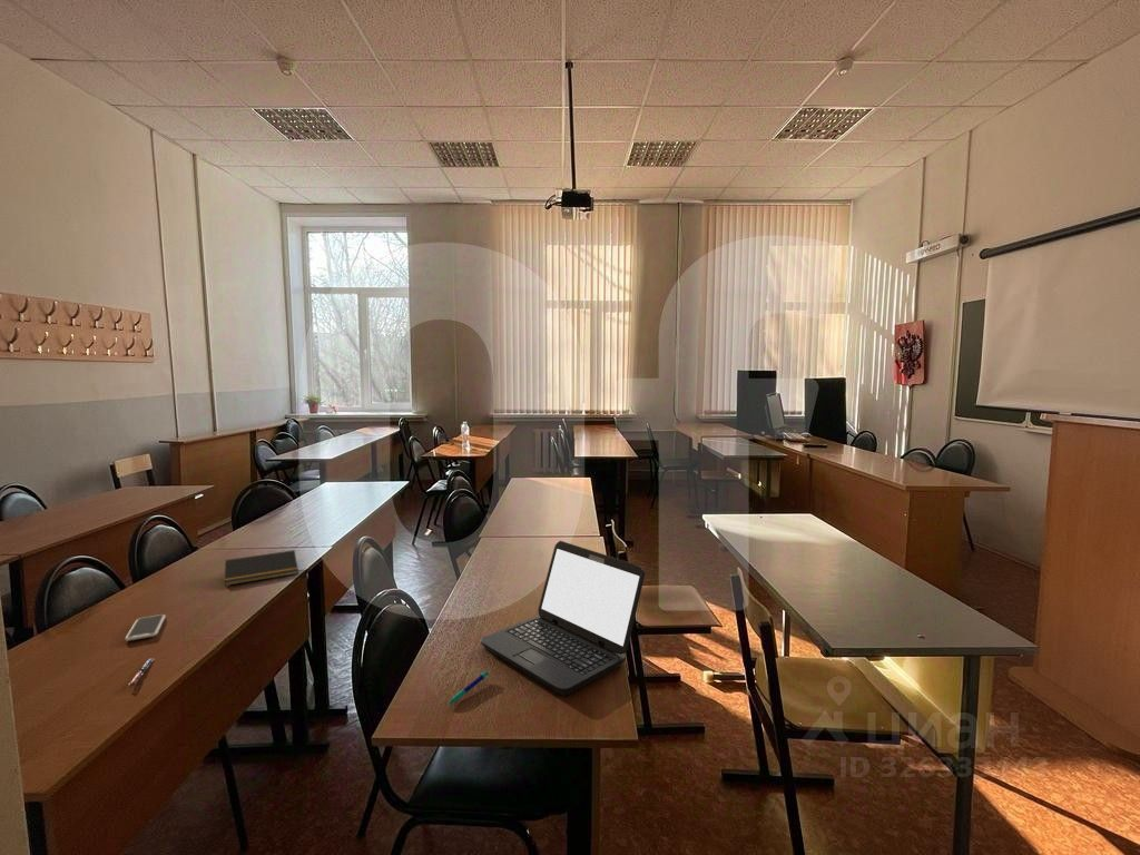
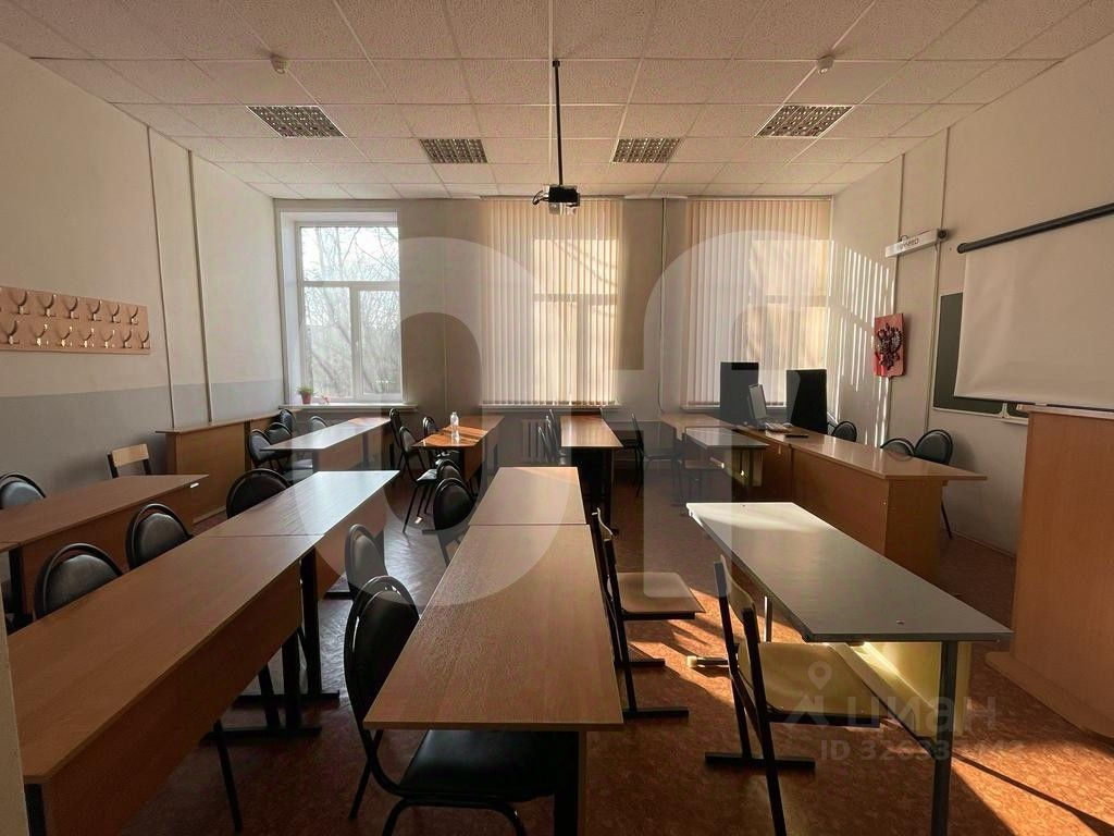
- pen (141, 670)
- smartphone (146, 627)
- notepad (262, 567)
- pen (468, 687)
- laptop (560, 608)
